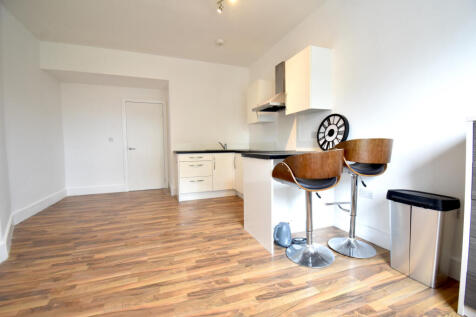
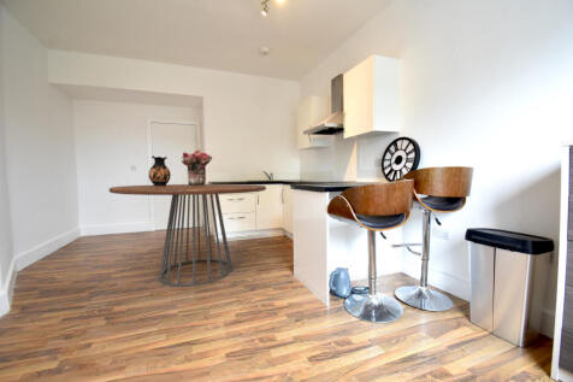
+ dining table (197, 228)
+ ceramic jug (159, 170)
+ bouquet (195, 166)
